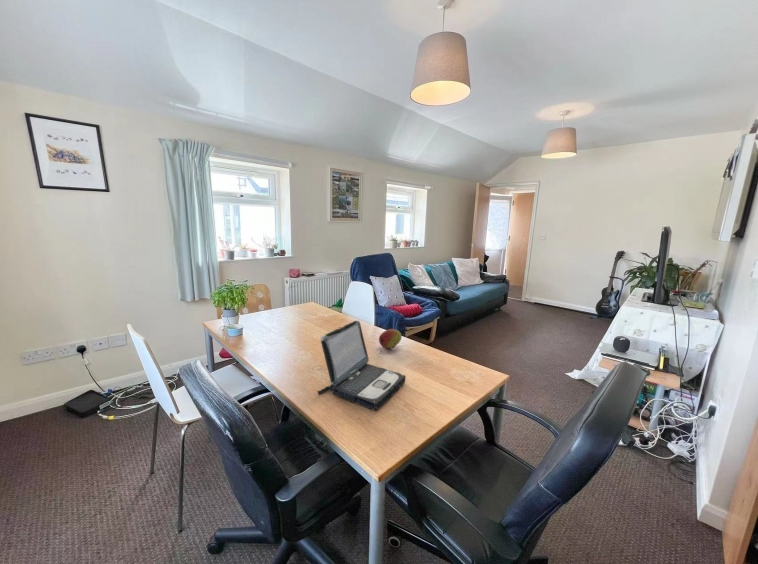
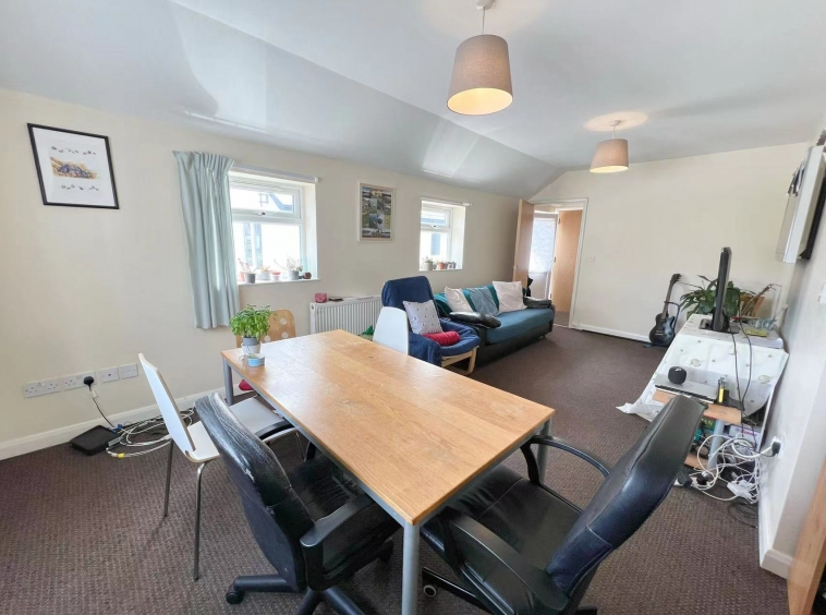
- fruit (389, 338)
- laptop (363, 360)
